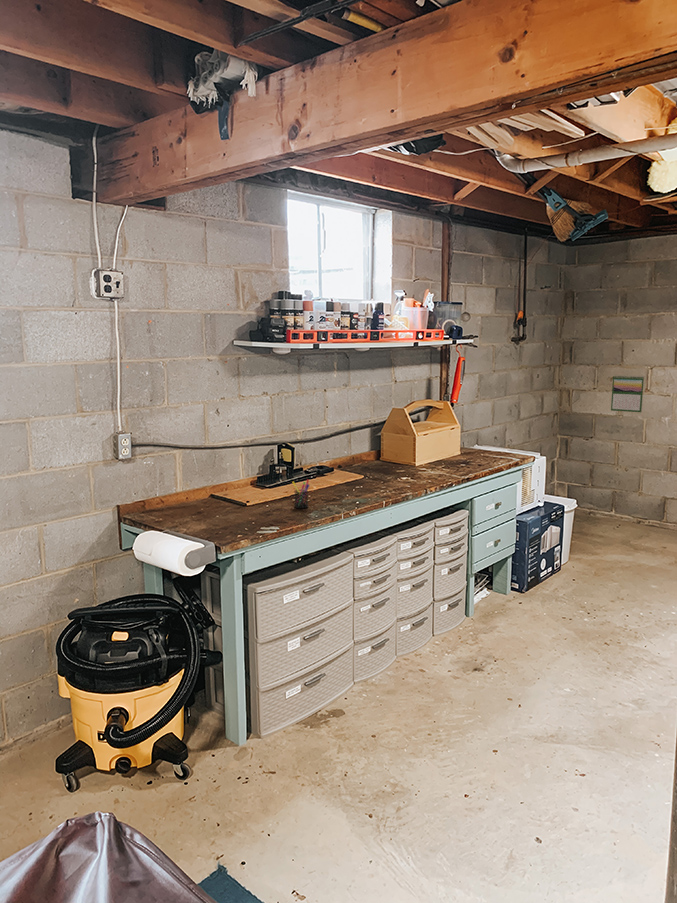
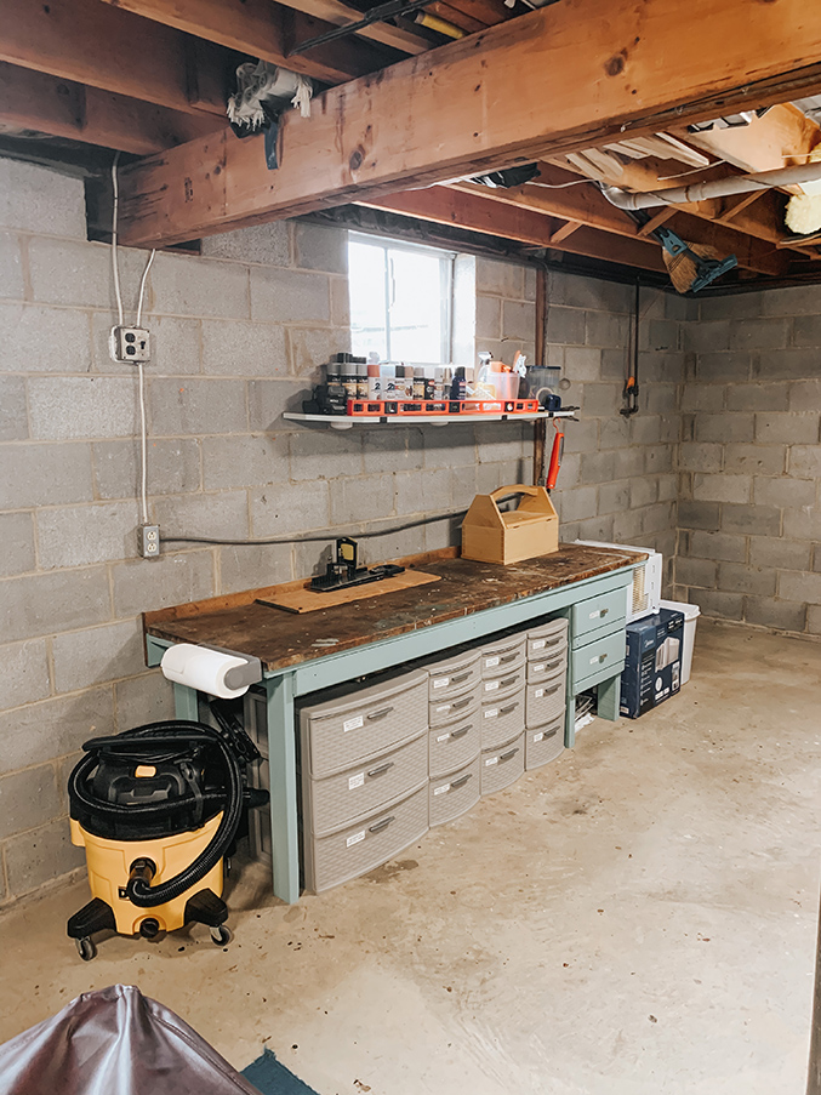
- calendar (627, 393)
- pen holder (302, 492)
